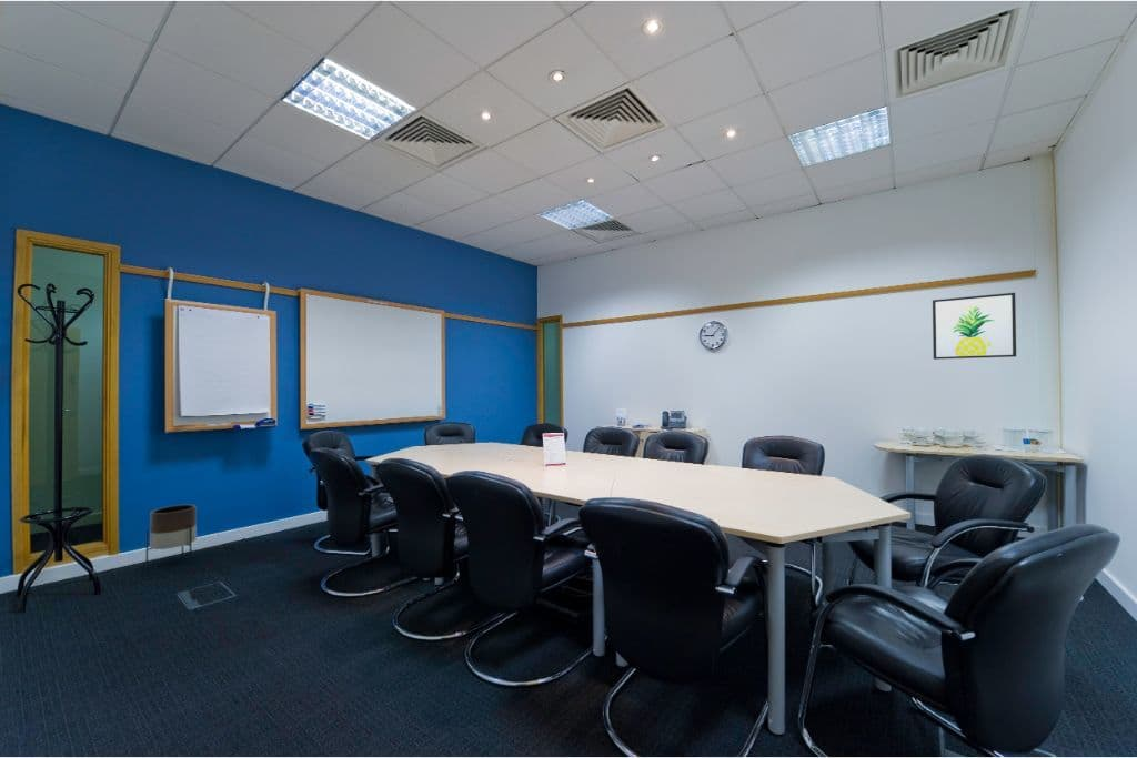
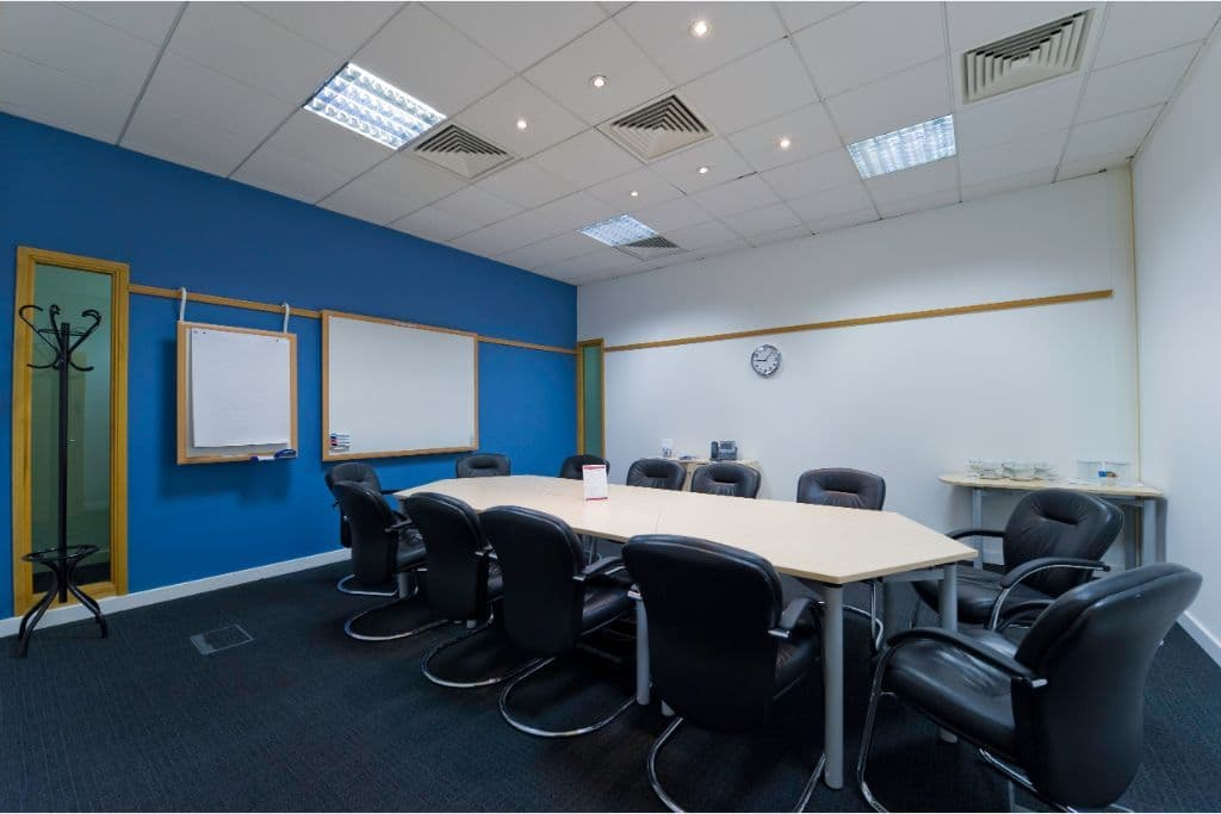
- planter (171, 535)
- wall art (972, 326)
